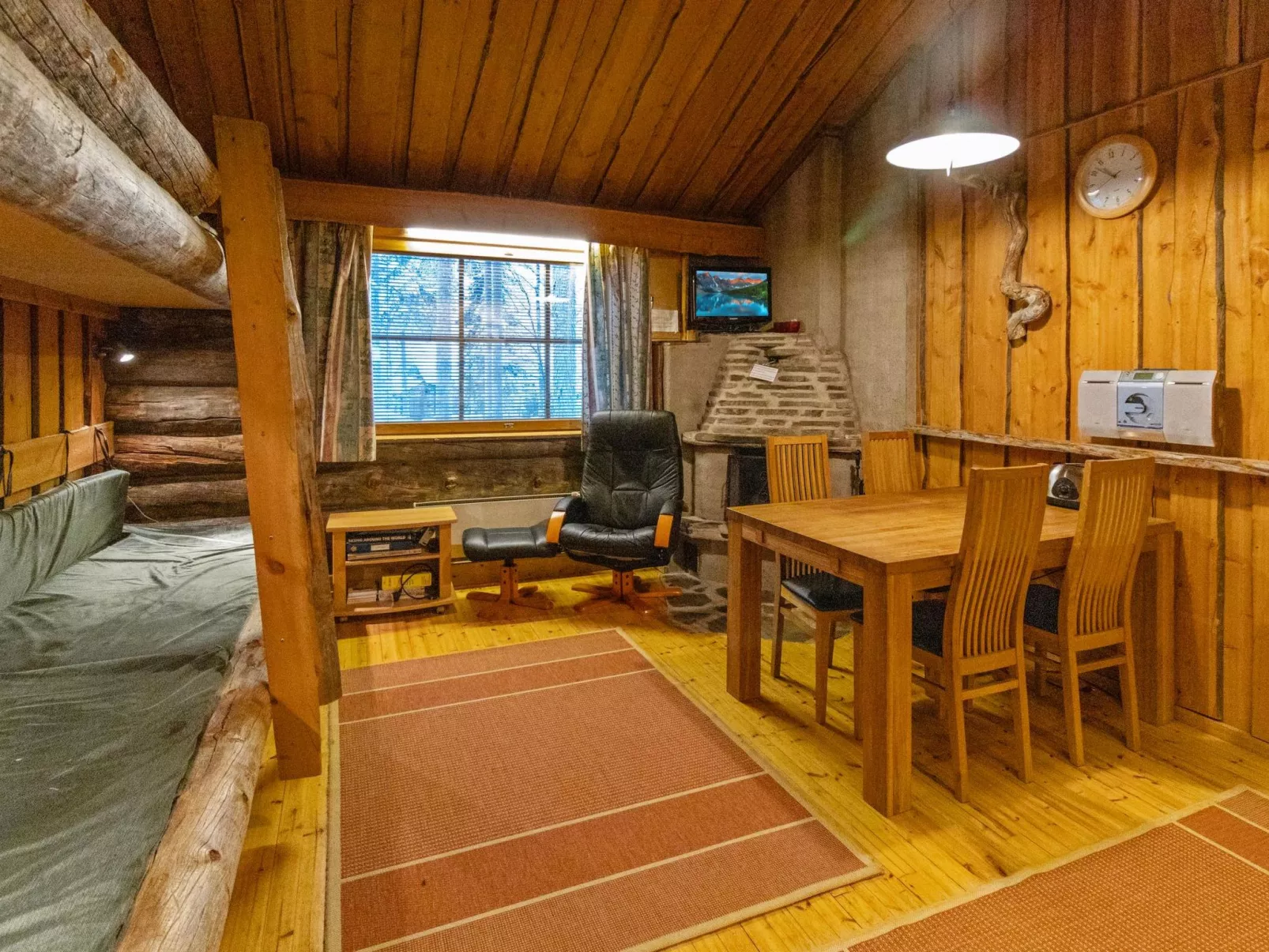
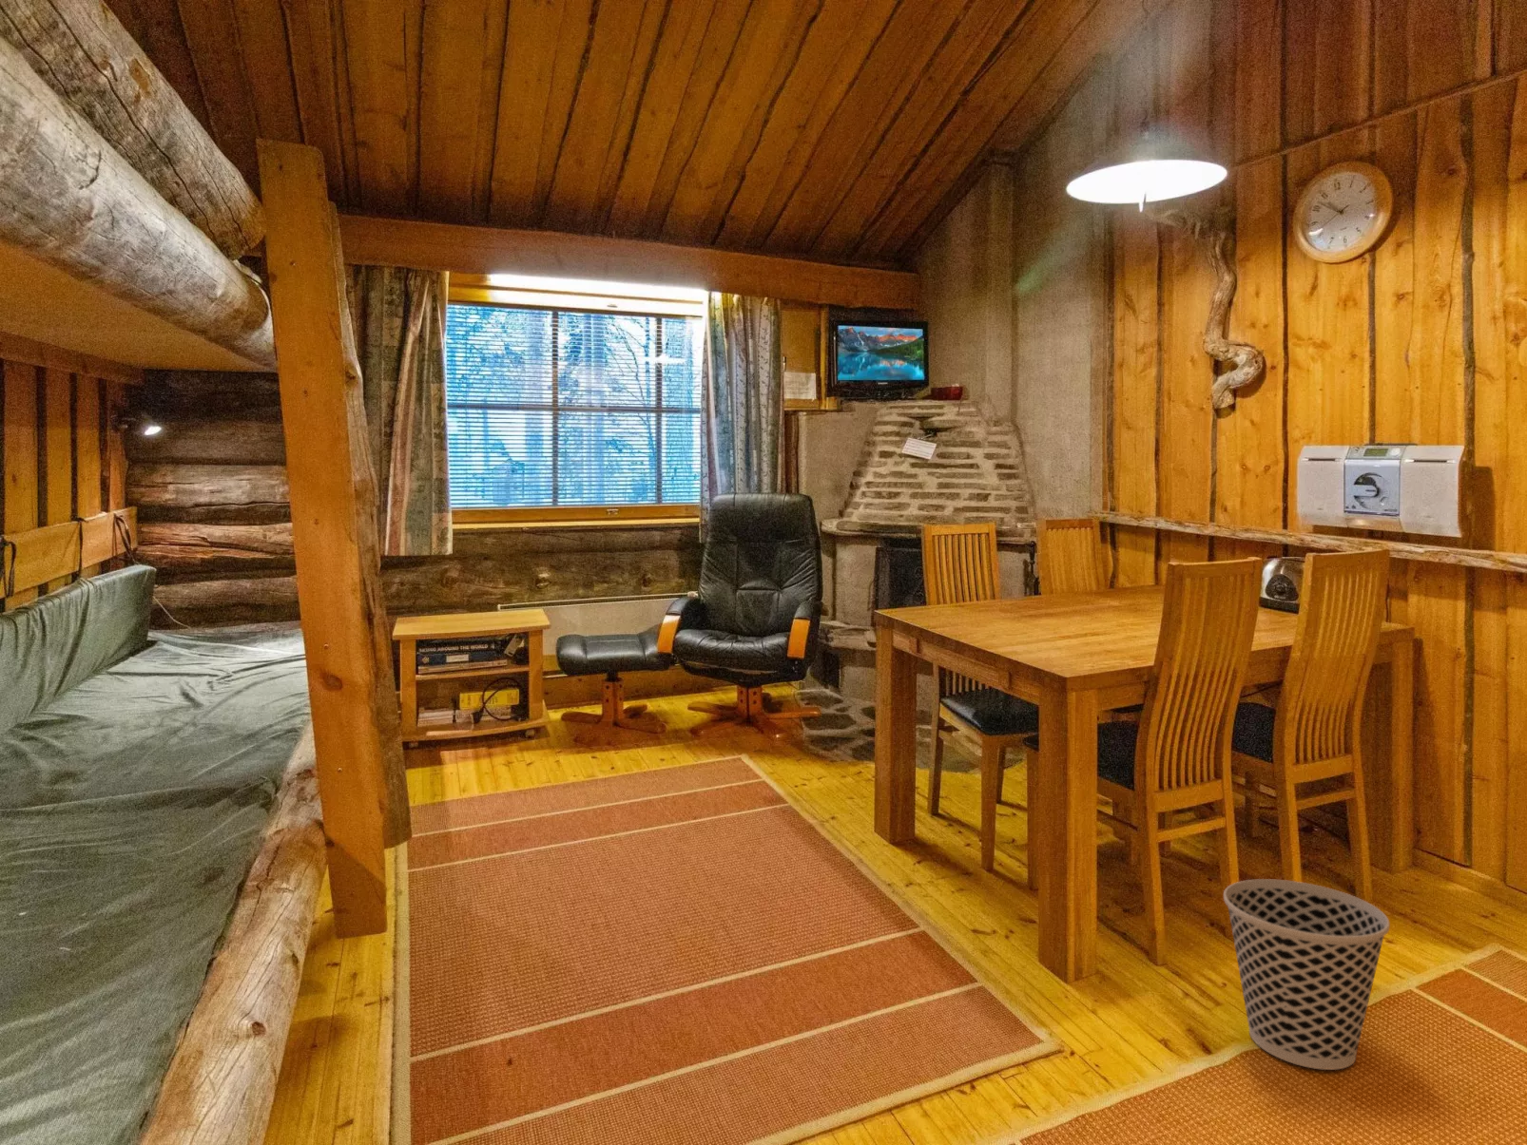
+ wastebasket (1302, 974)
